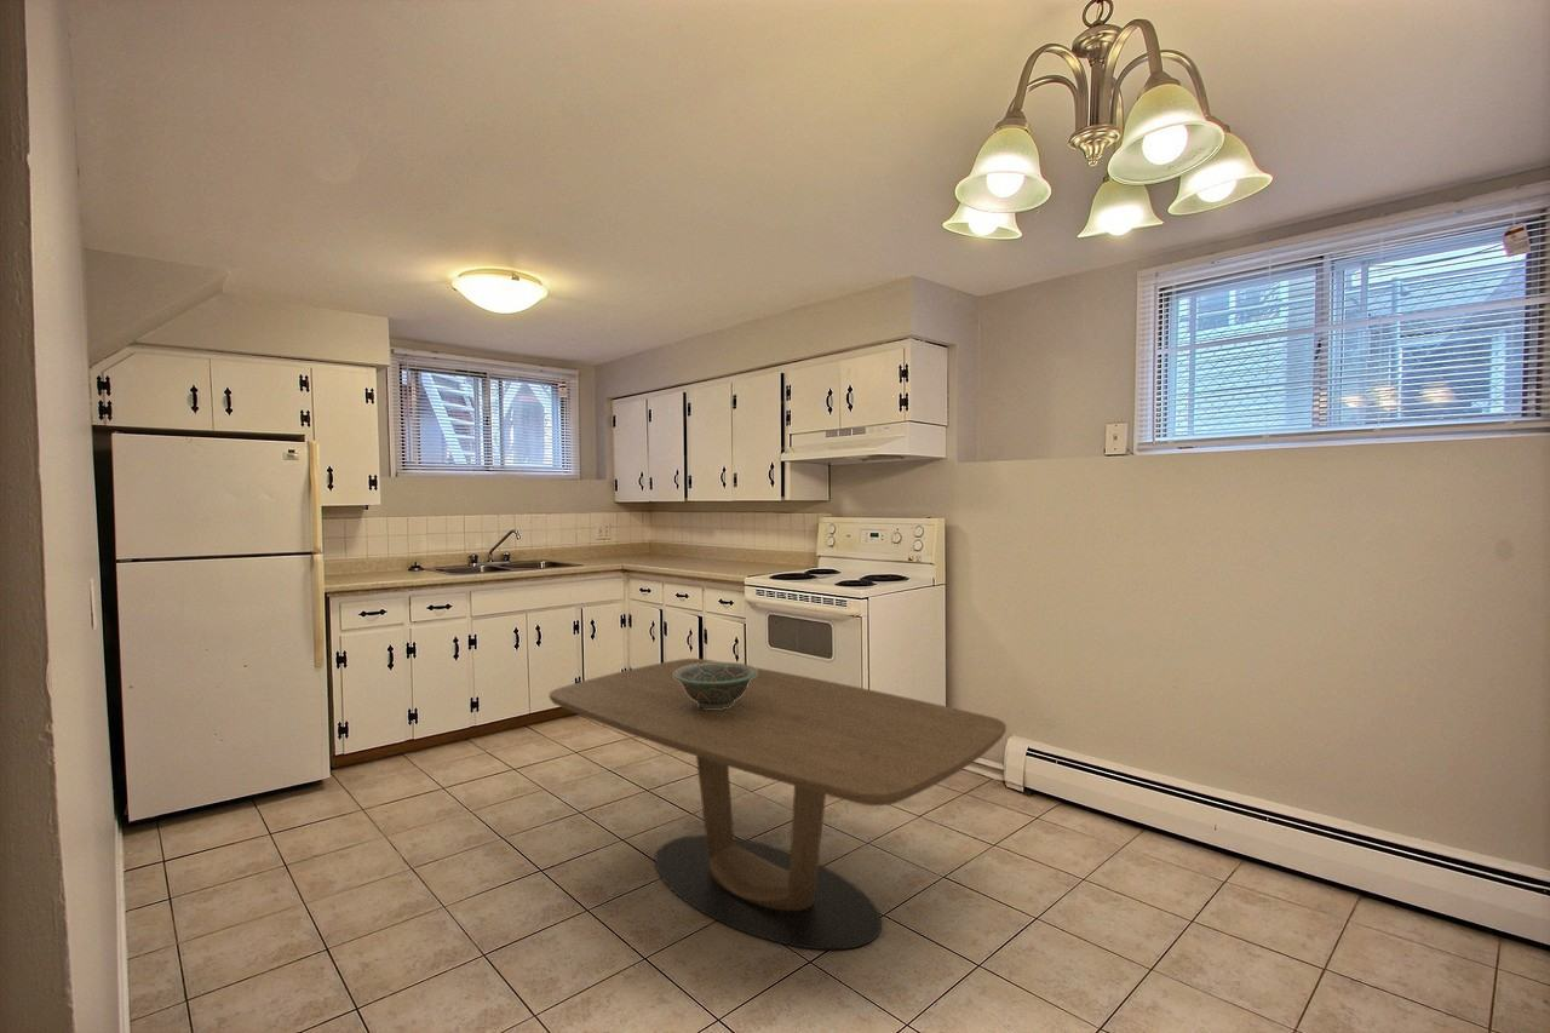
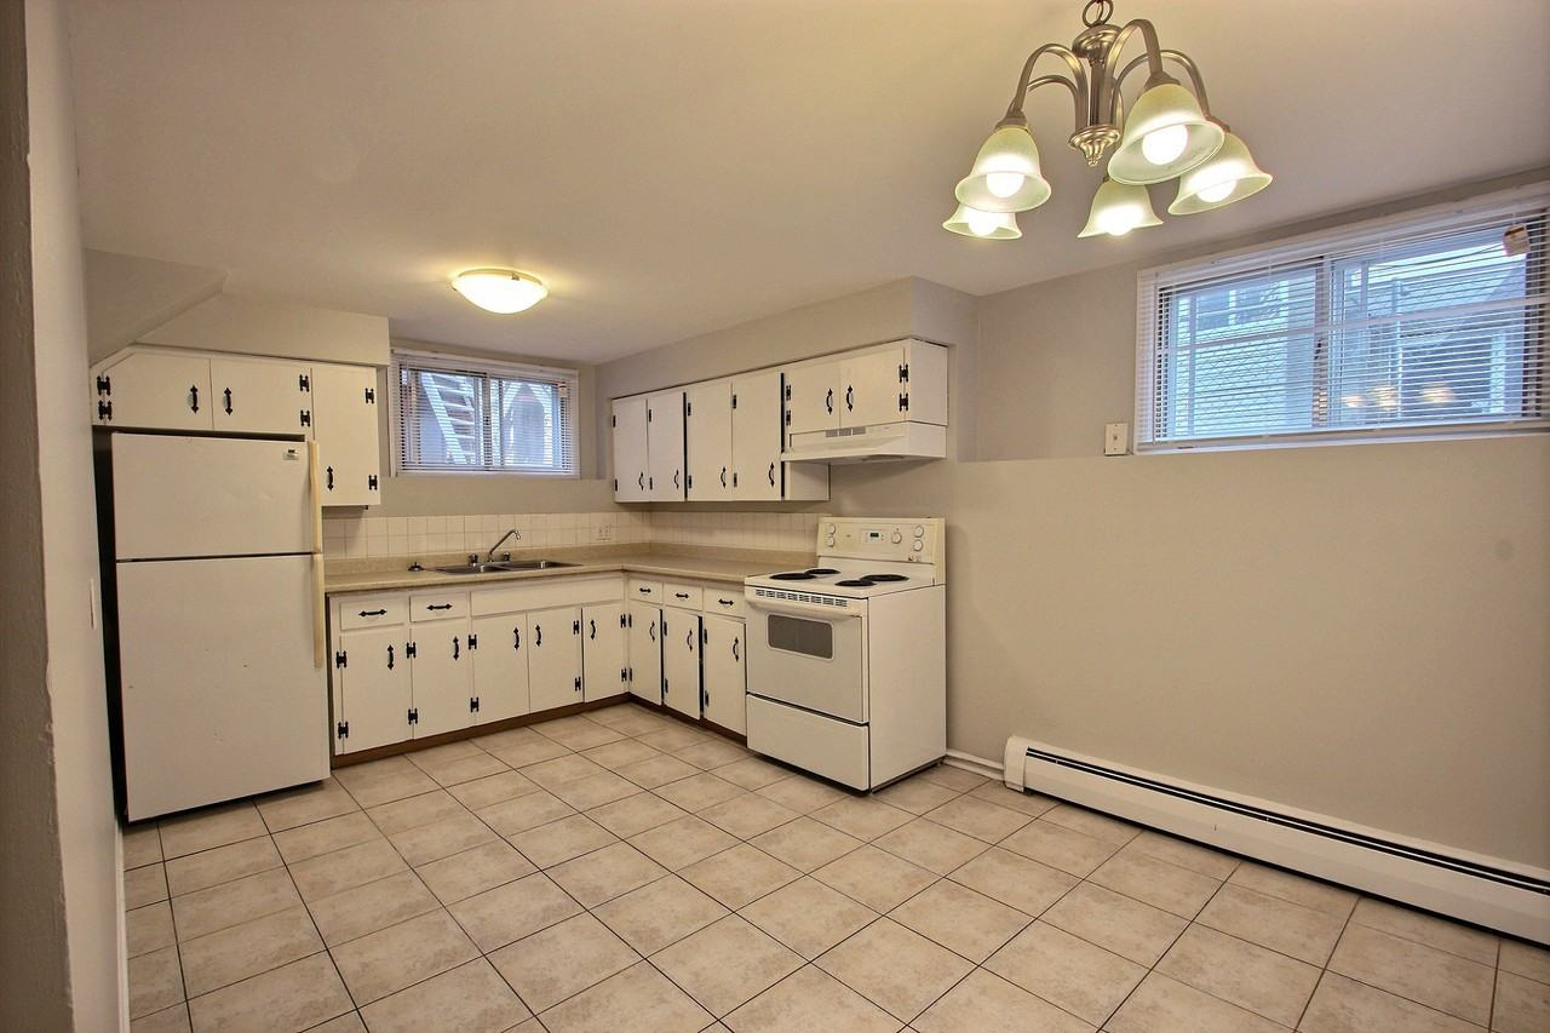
- decorative bowl (716, 687)
- dining table (764, 776)
